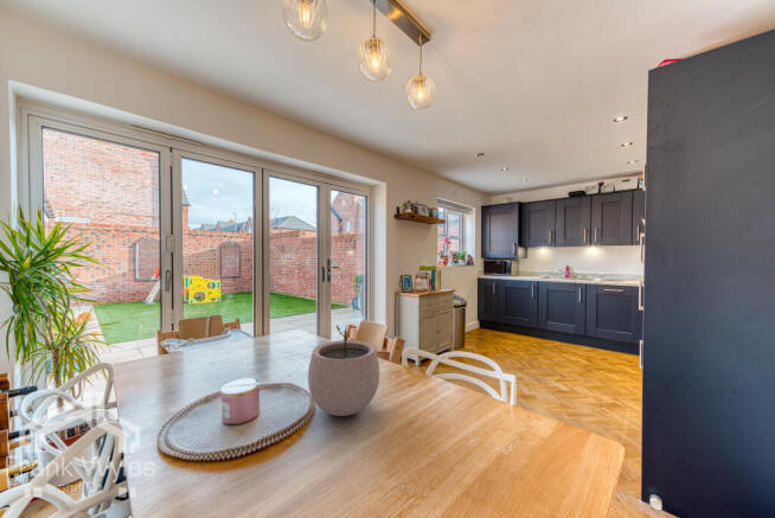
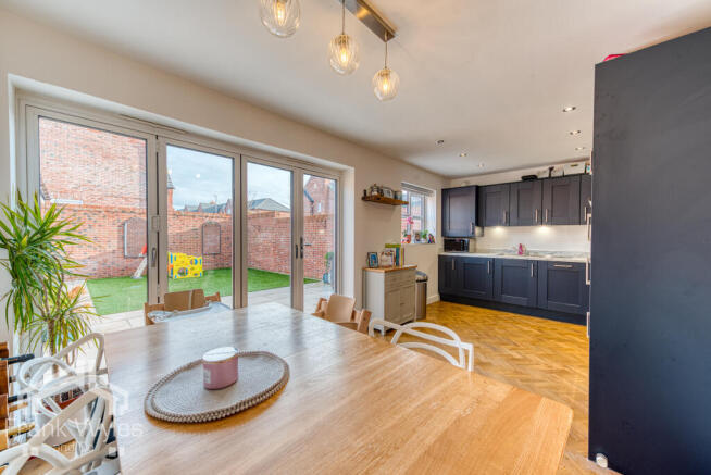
- plant pot (344, 365)
